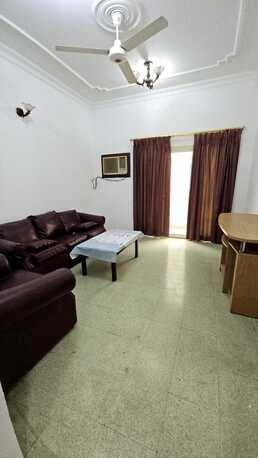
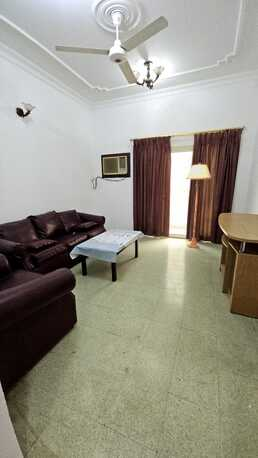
+ floor lamp (196, 206)
